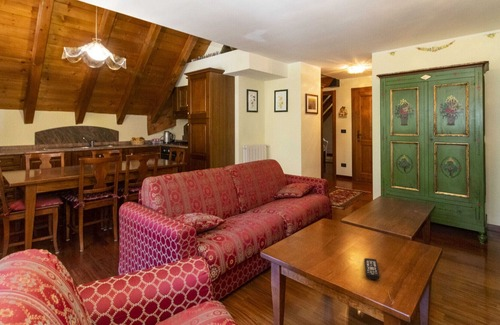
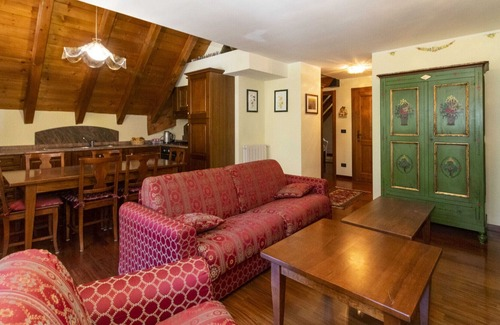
- remote control (371, 268)
